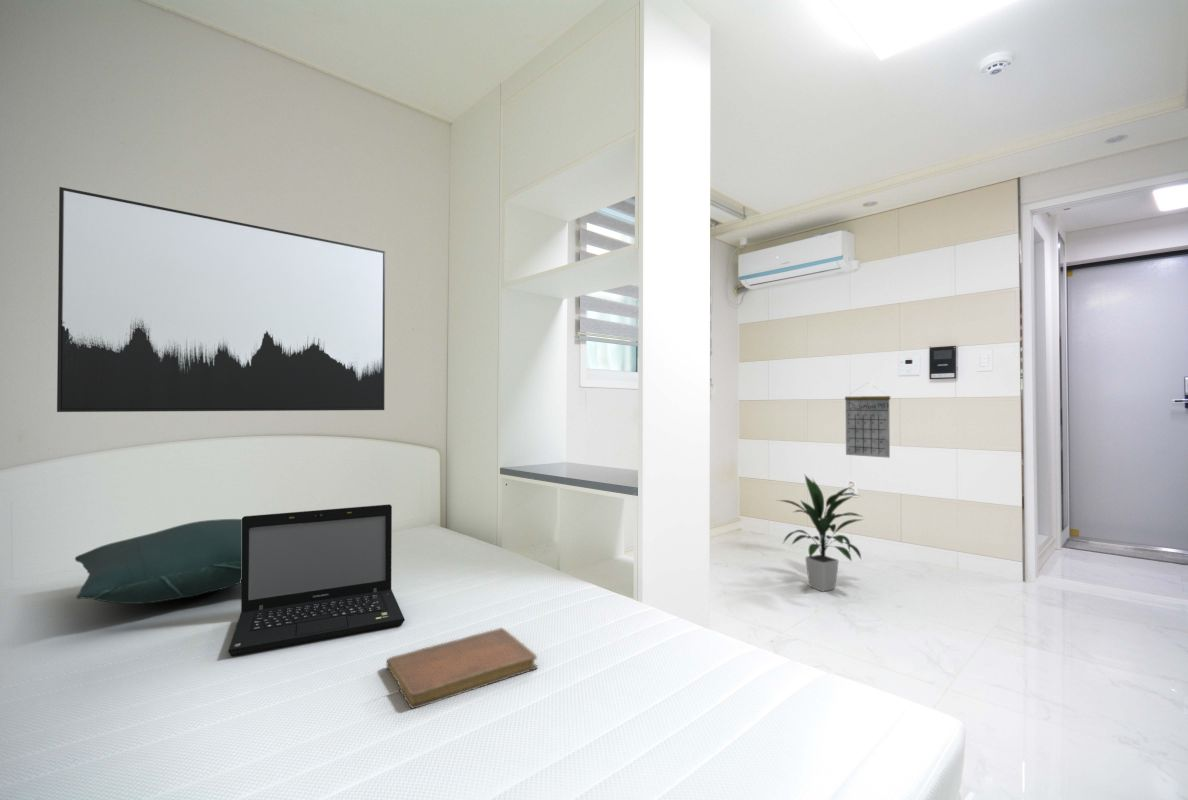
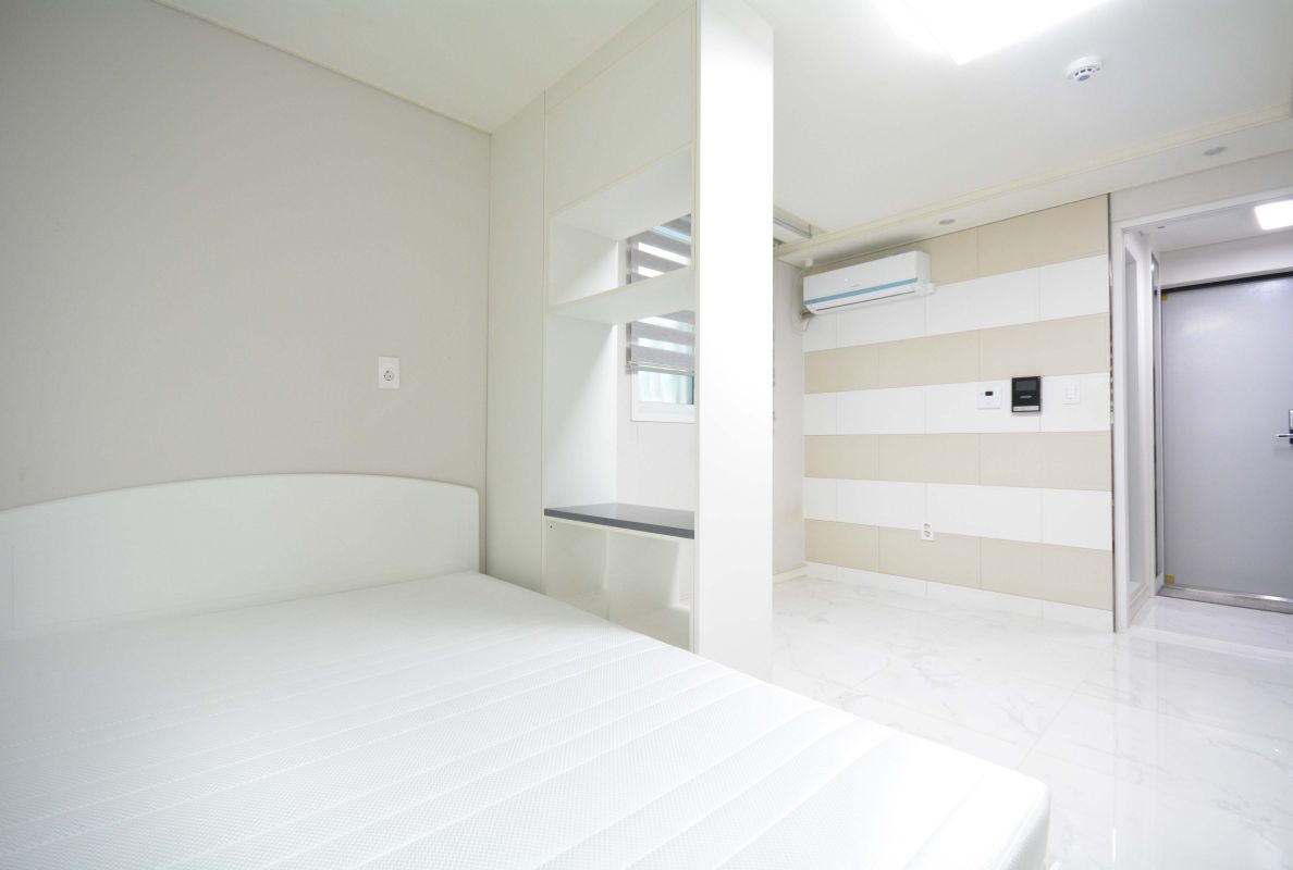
- notebook (462, 662)
- wall art (249, 317)
- laptop (321, 570)
- indoor plant (825, 532)
- calendar (867, 419)
- pillow (185, 558)
